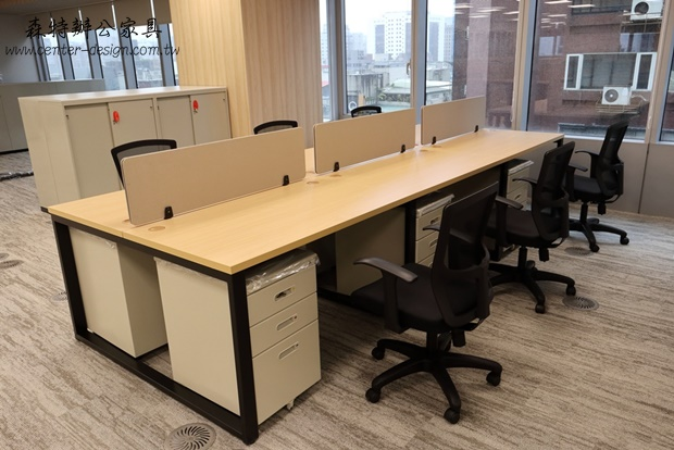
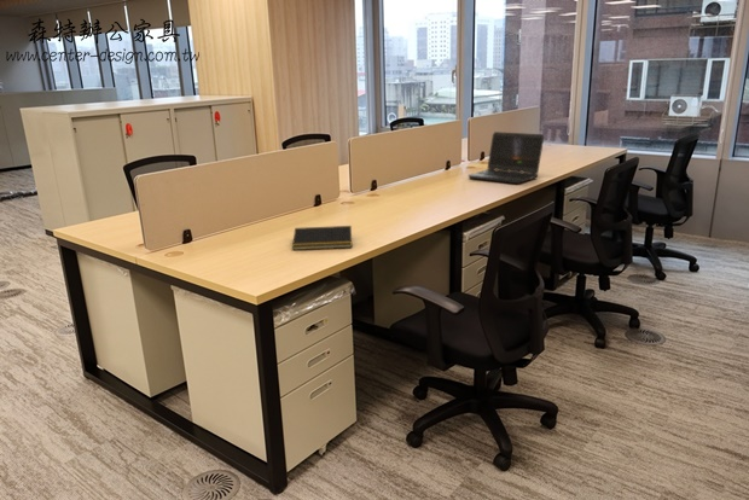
+ laptop computer (505, 156)
+ notepad (323, 237)
